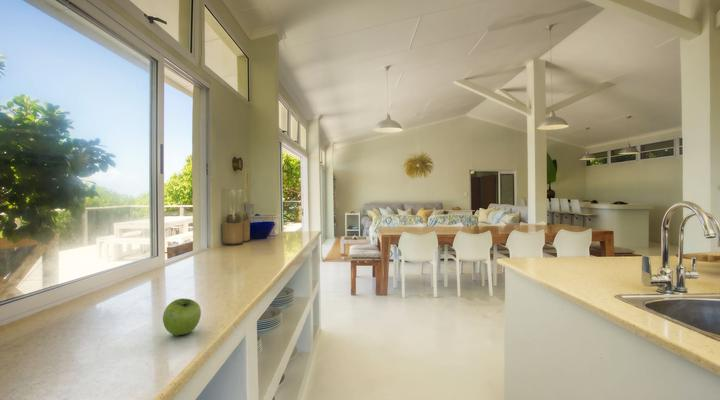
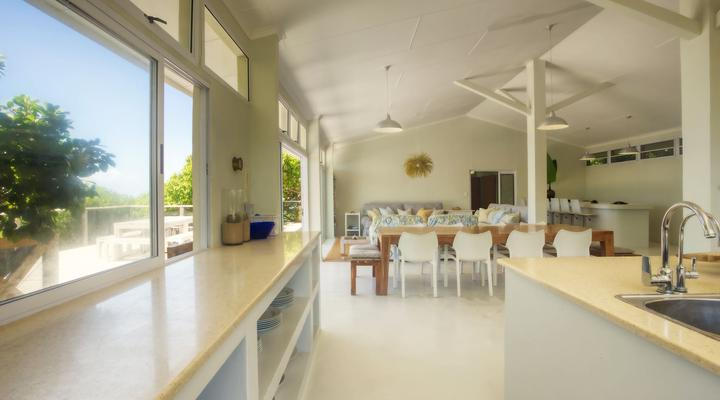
- fruit (182, 316)
